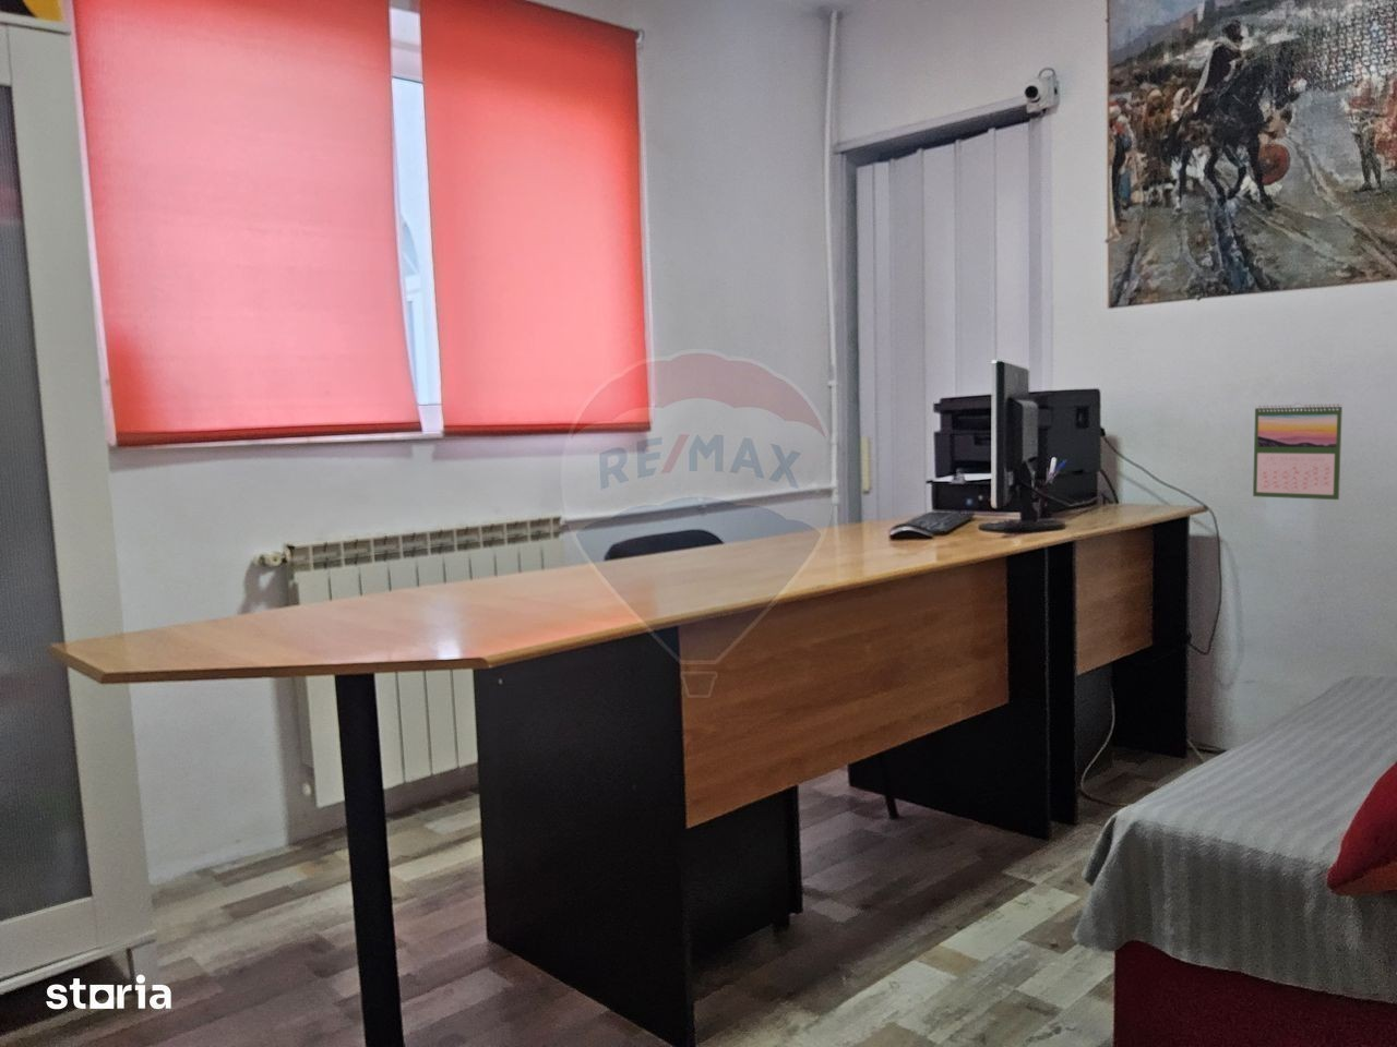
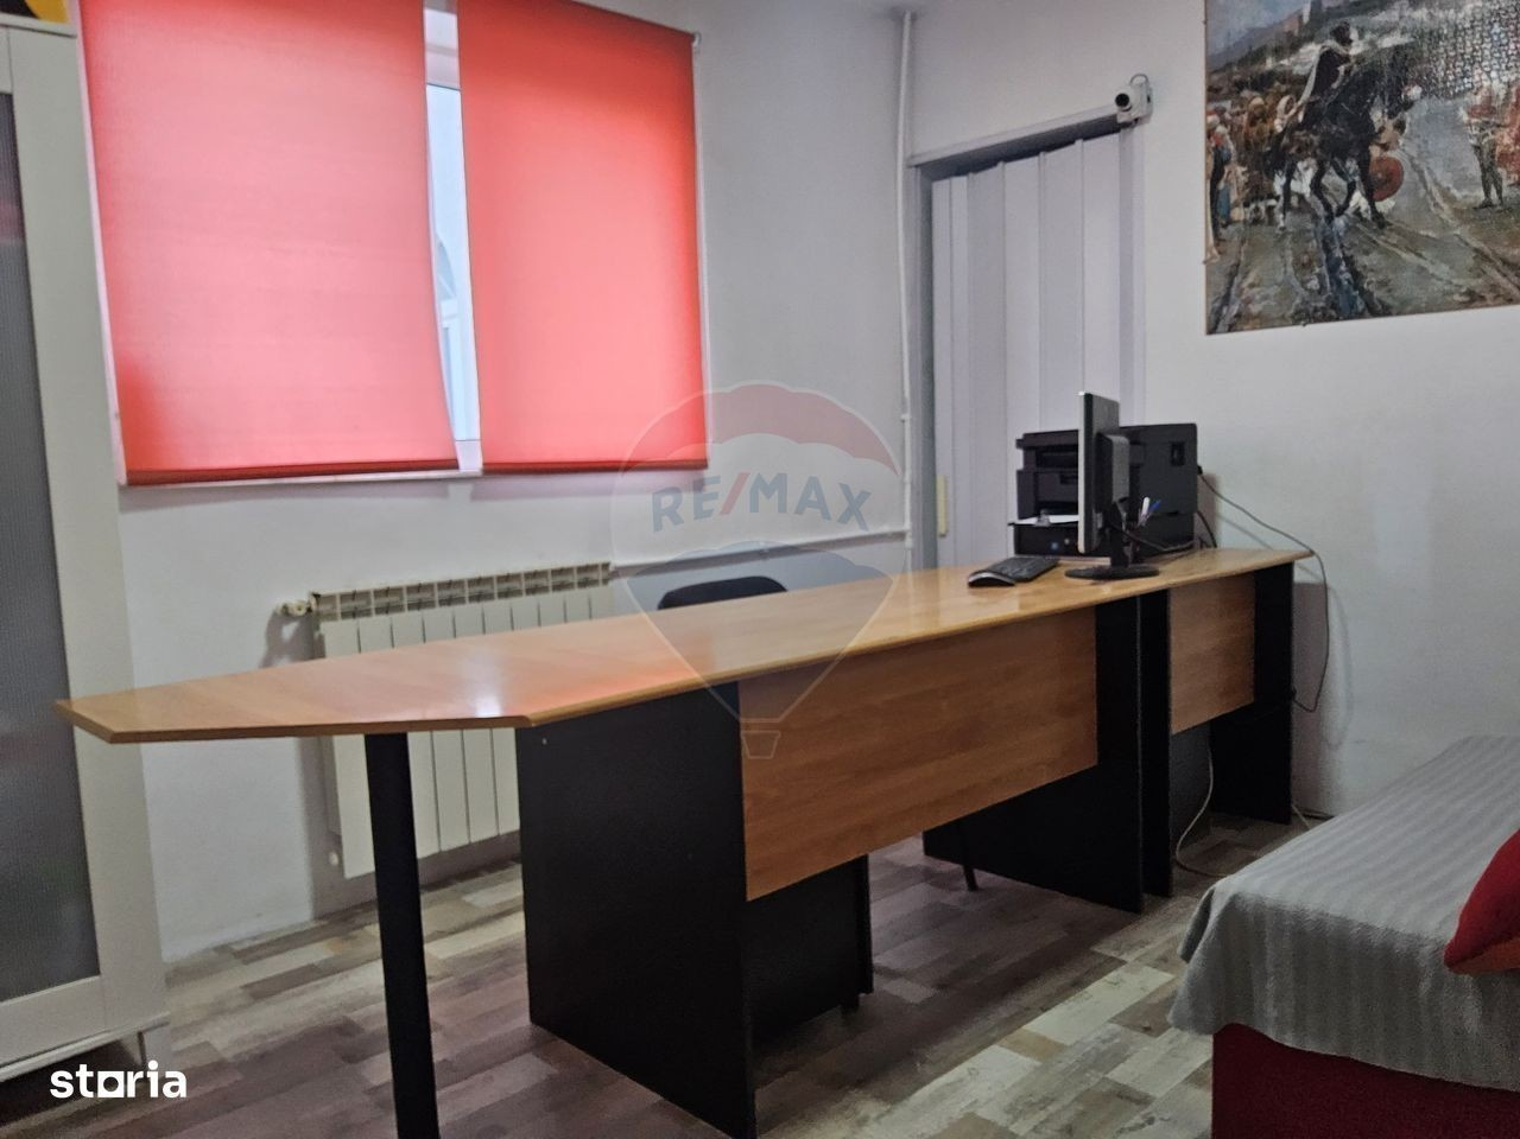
- calendar (1296, 451)
